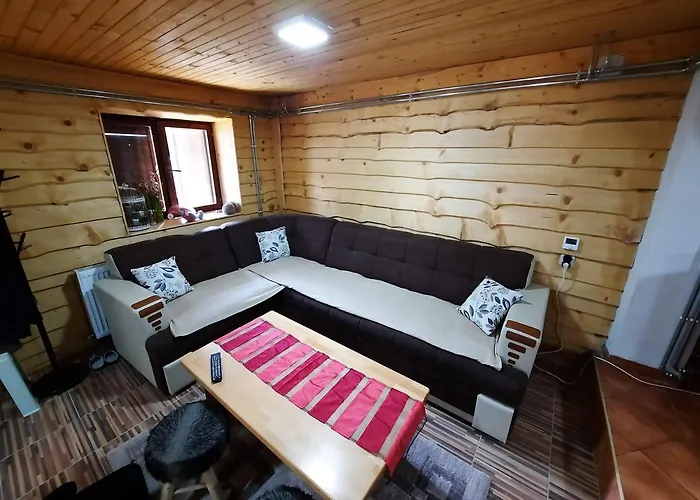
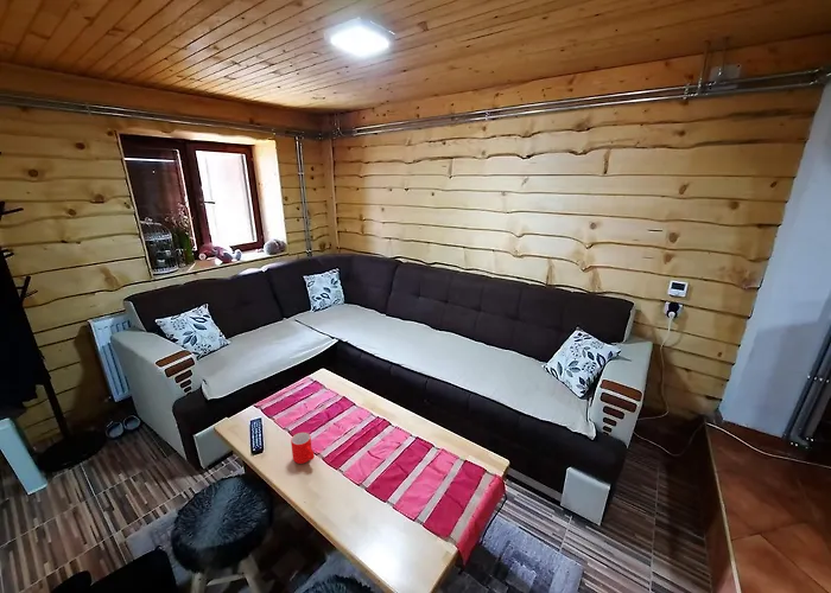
+ mug (304, 449)
